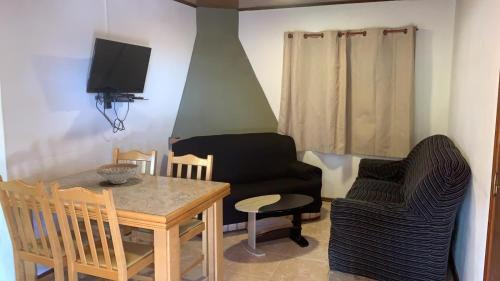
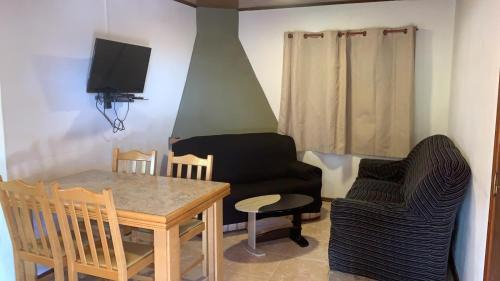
- decorative bowl (118, 174)
